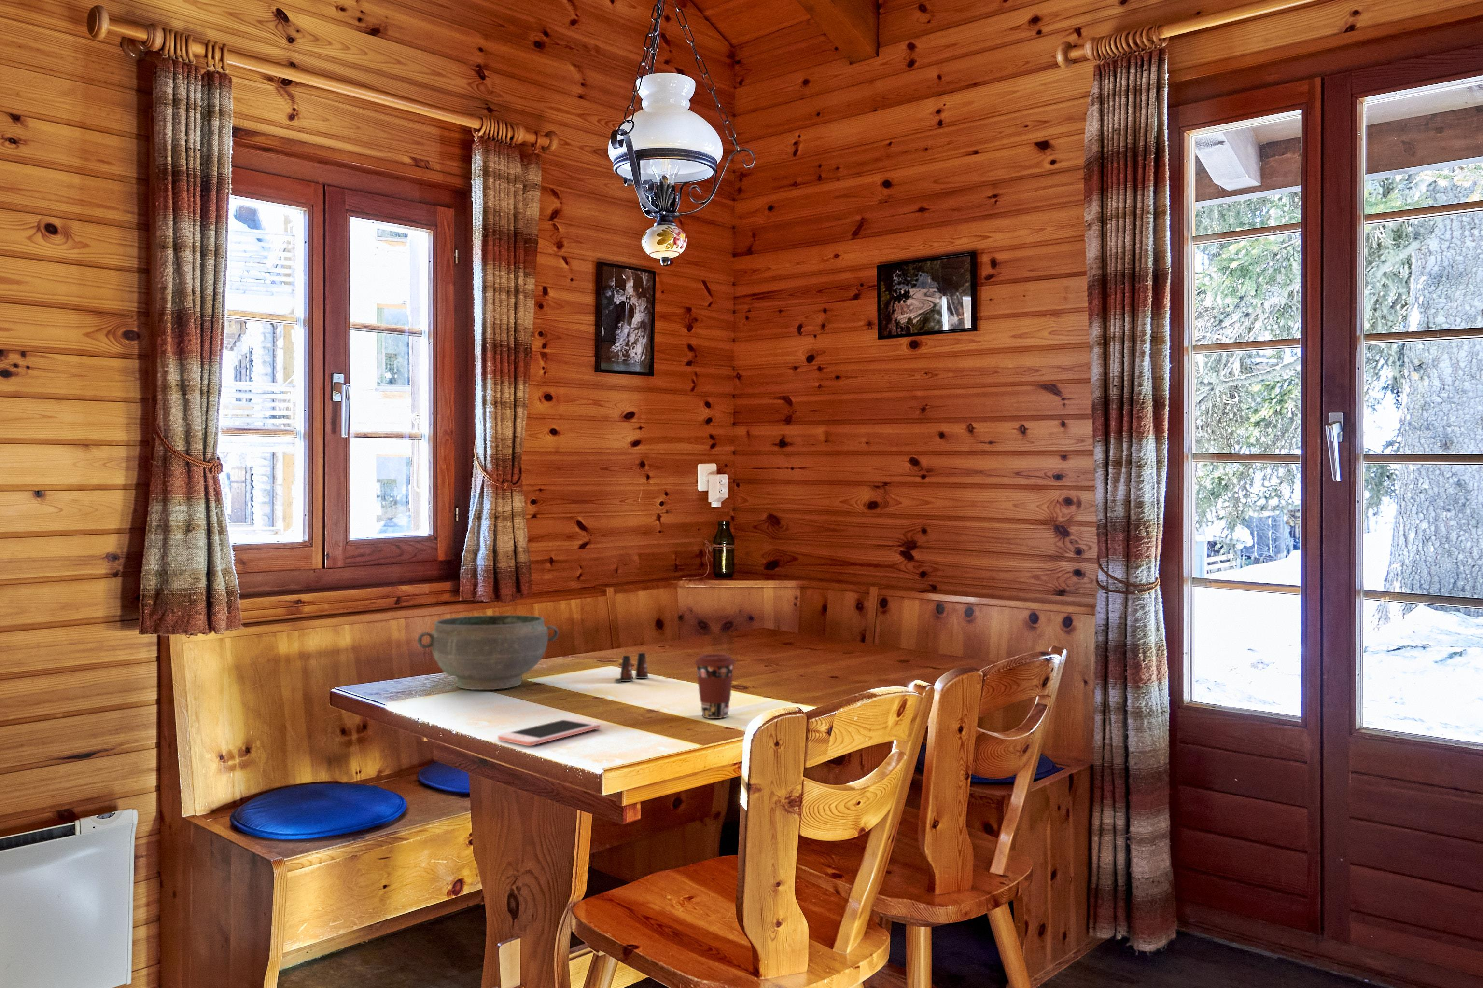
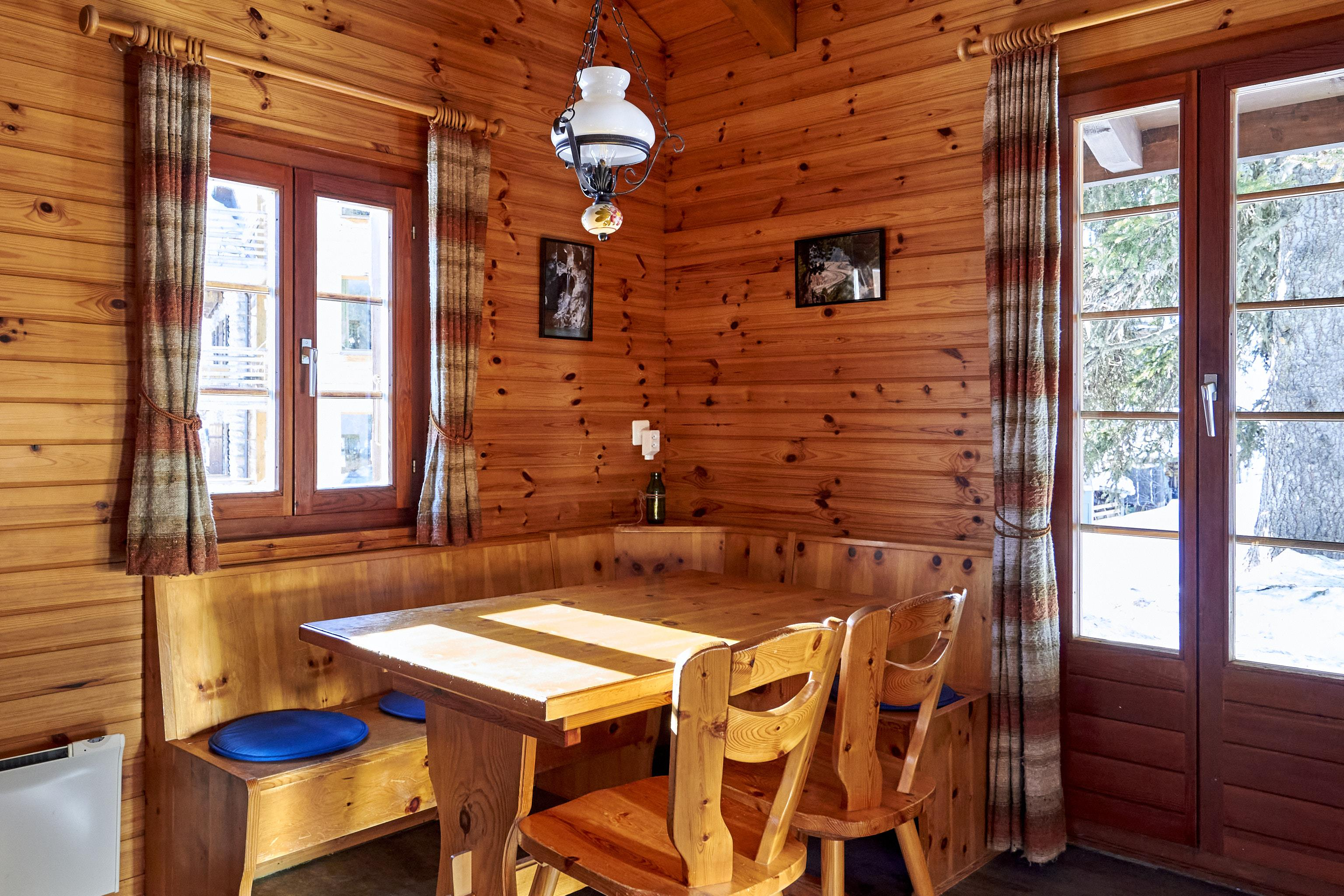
- coffee cup (715, 686)
- bowl (490, 652)
- salt shaker (631, 667)
- cell phone (551, 731)
